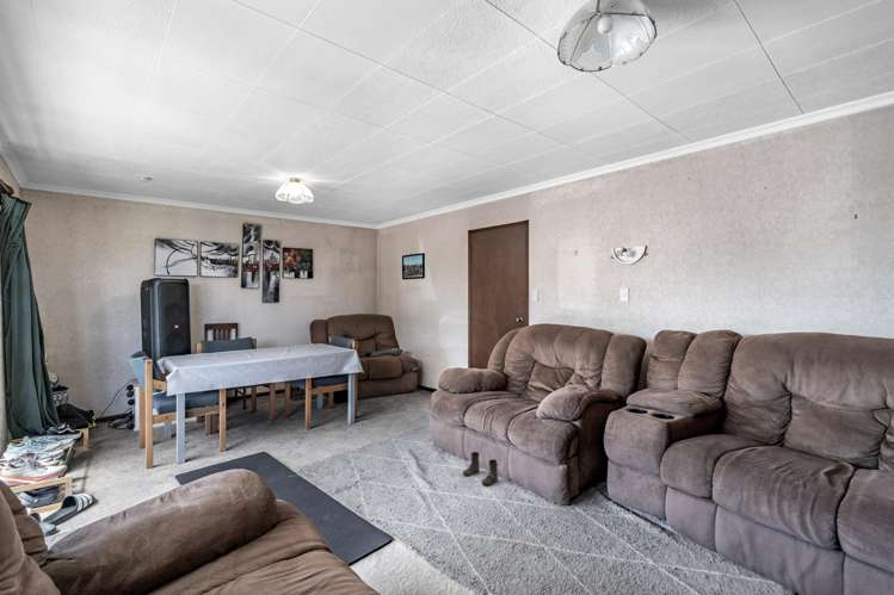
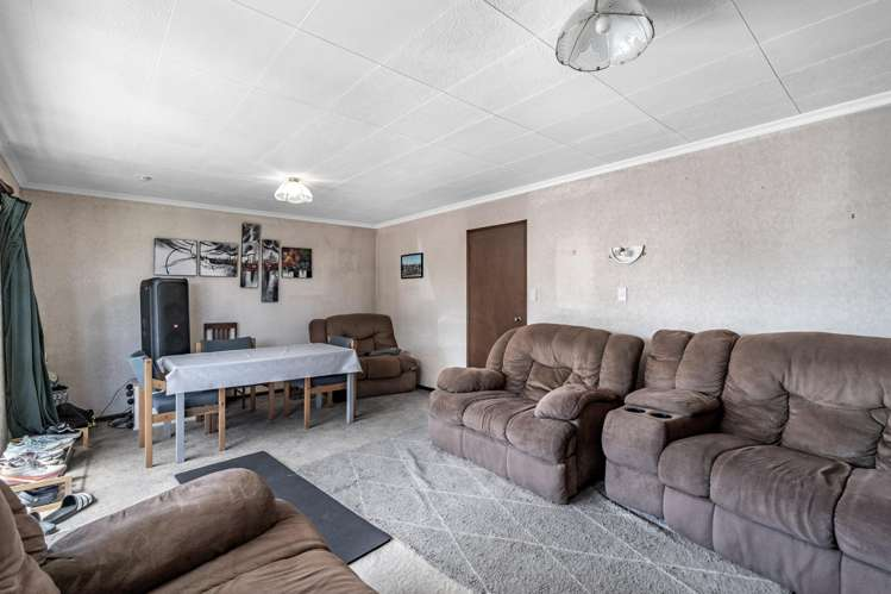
- boots (479, 467)
